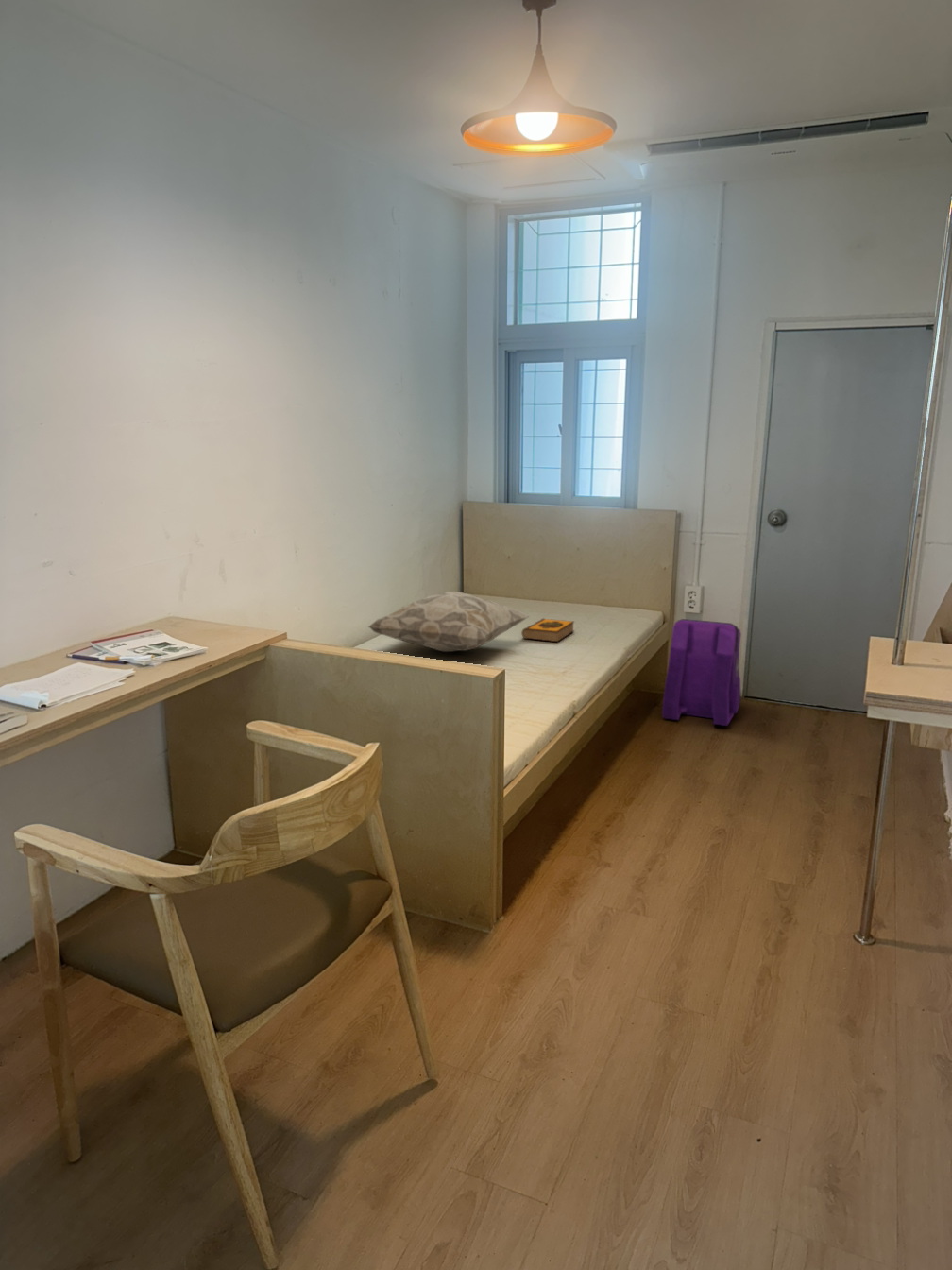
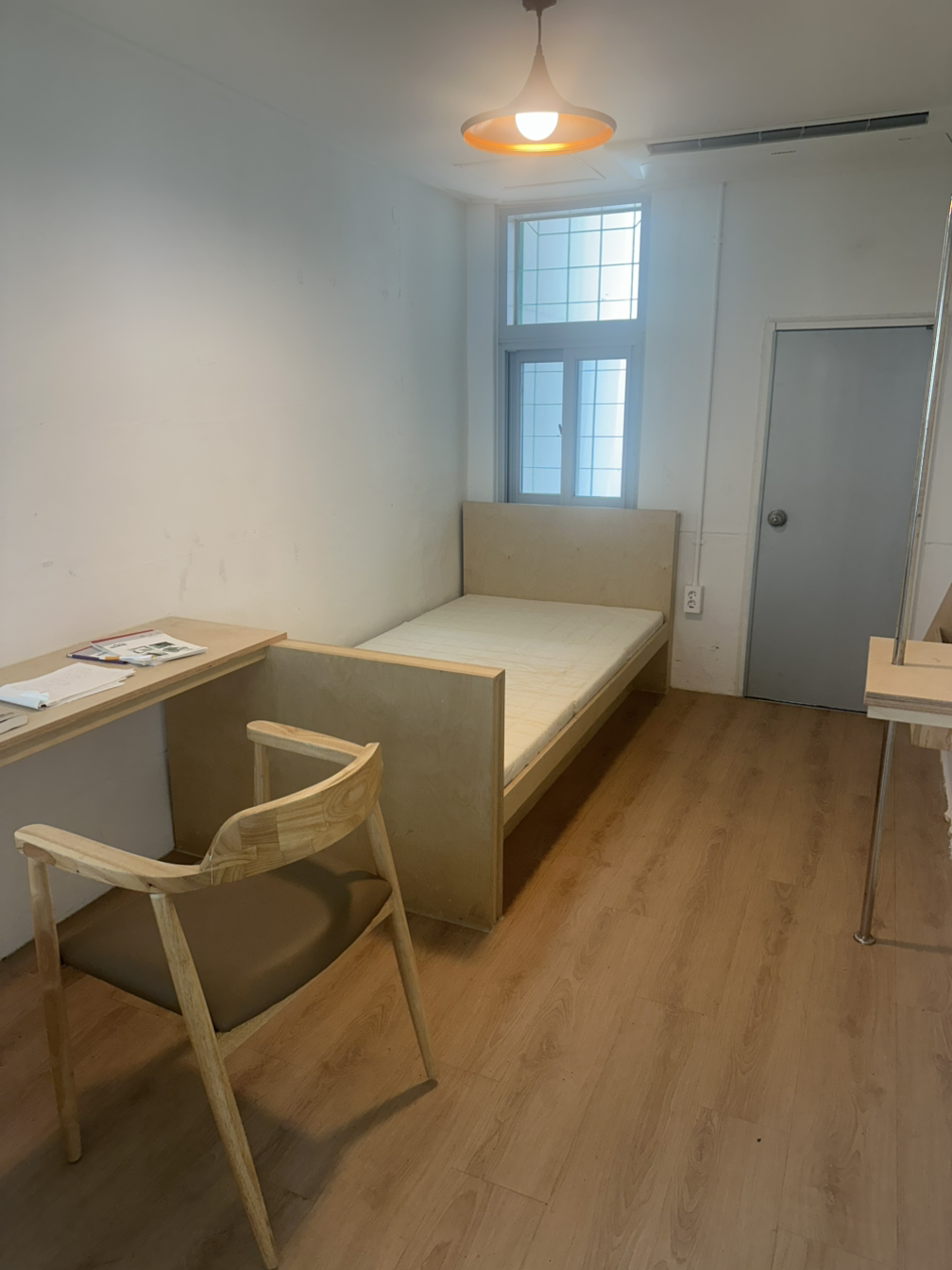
- backpack (706, 666)
- decorative pillow (450, 621)
- hardback book (548, 629)
